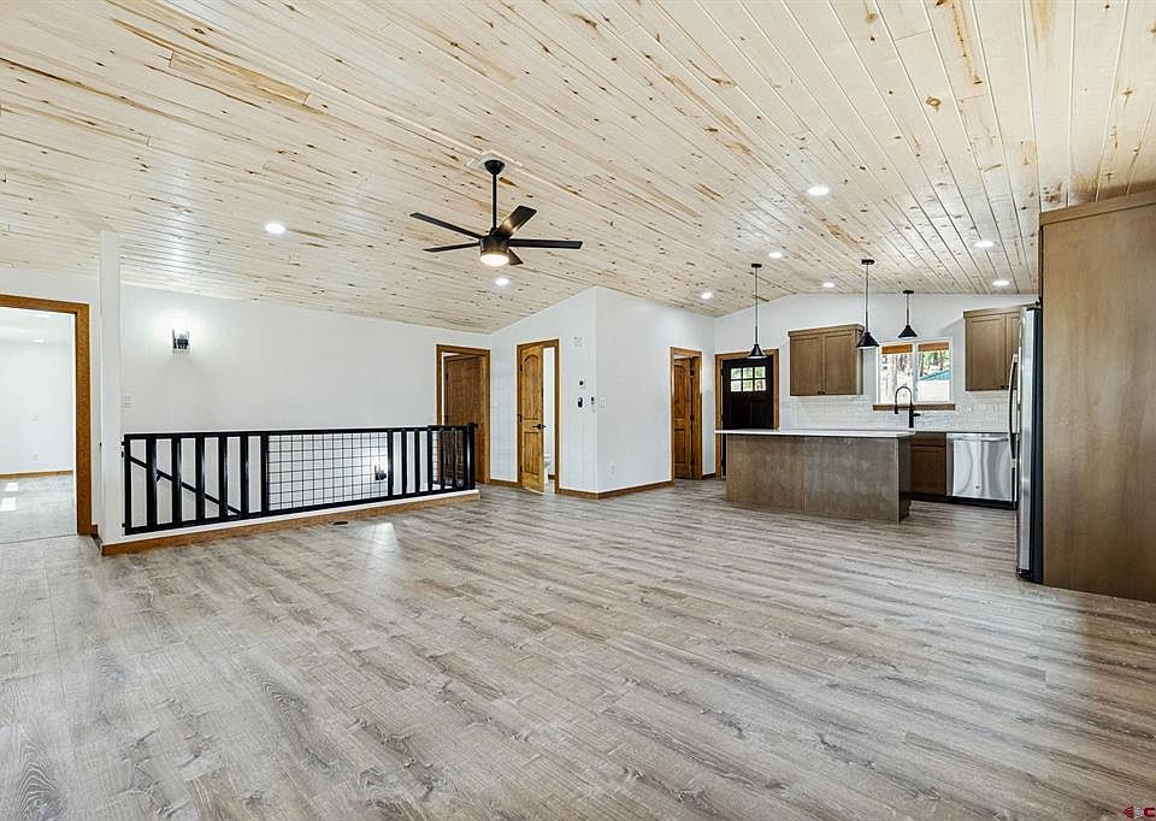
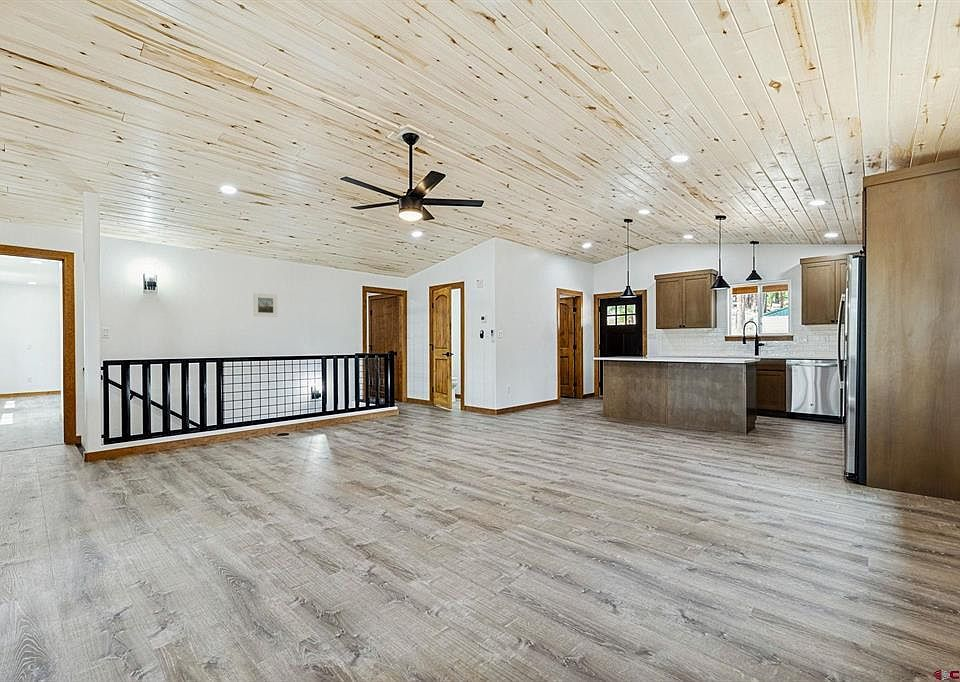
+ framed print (265, 305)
